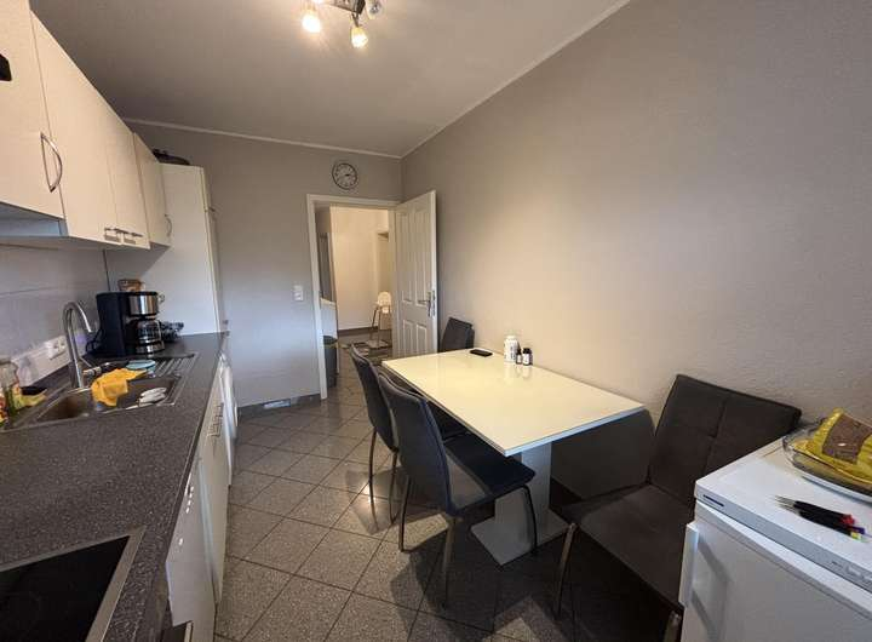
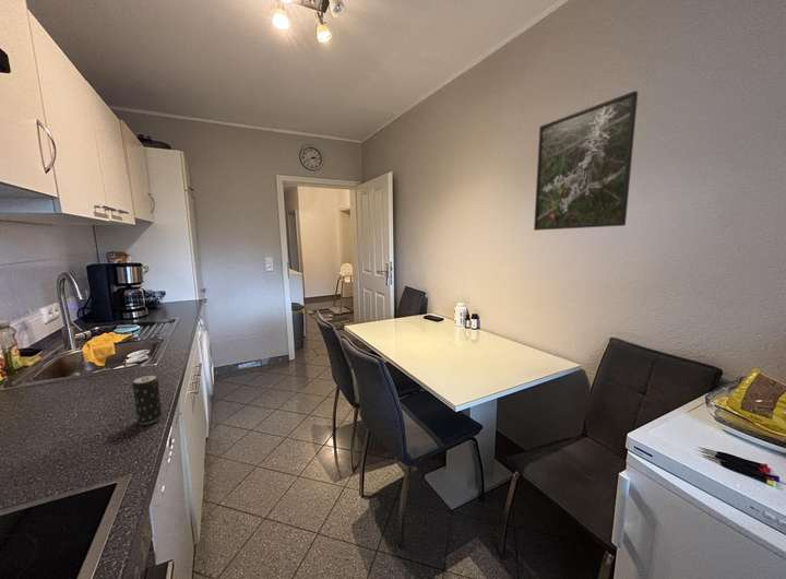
+ beverage can (147, 400)
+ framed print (577, 170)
